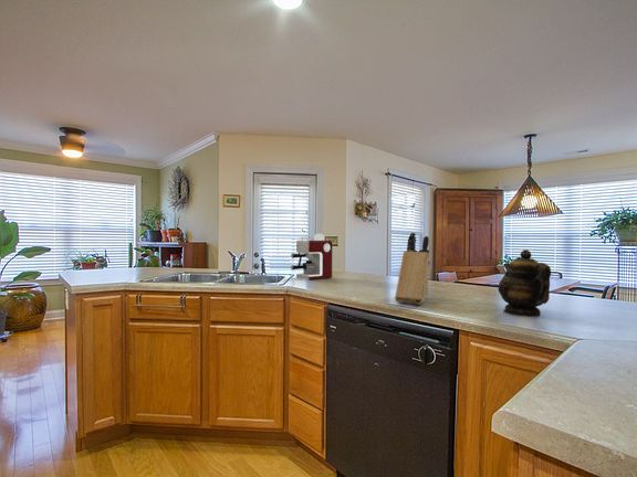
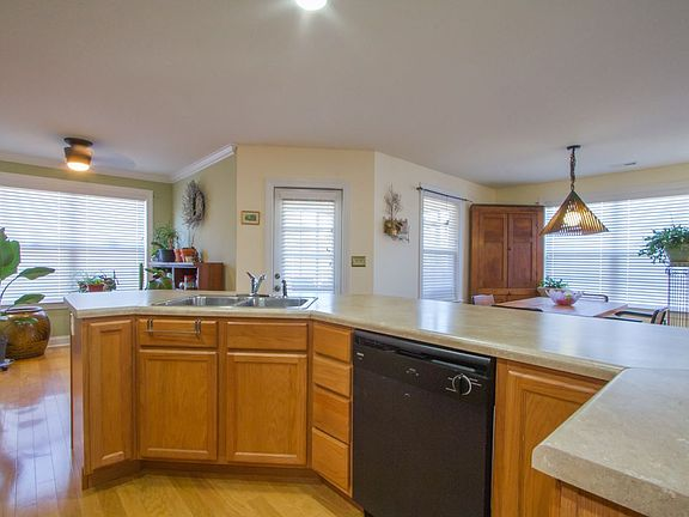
- knife block (414, 265)
- coffee maker (309, 255)
- teapot (523, 280)
